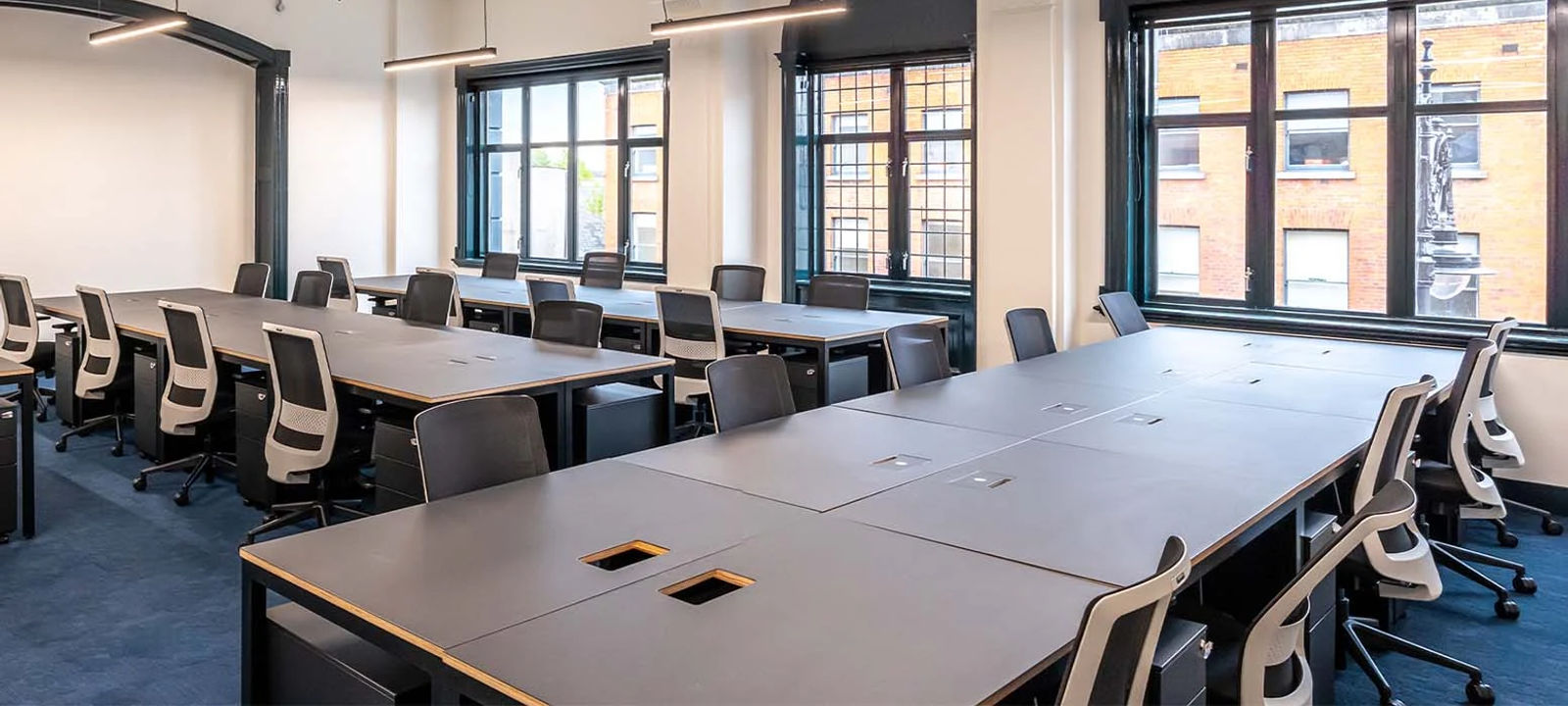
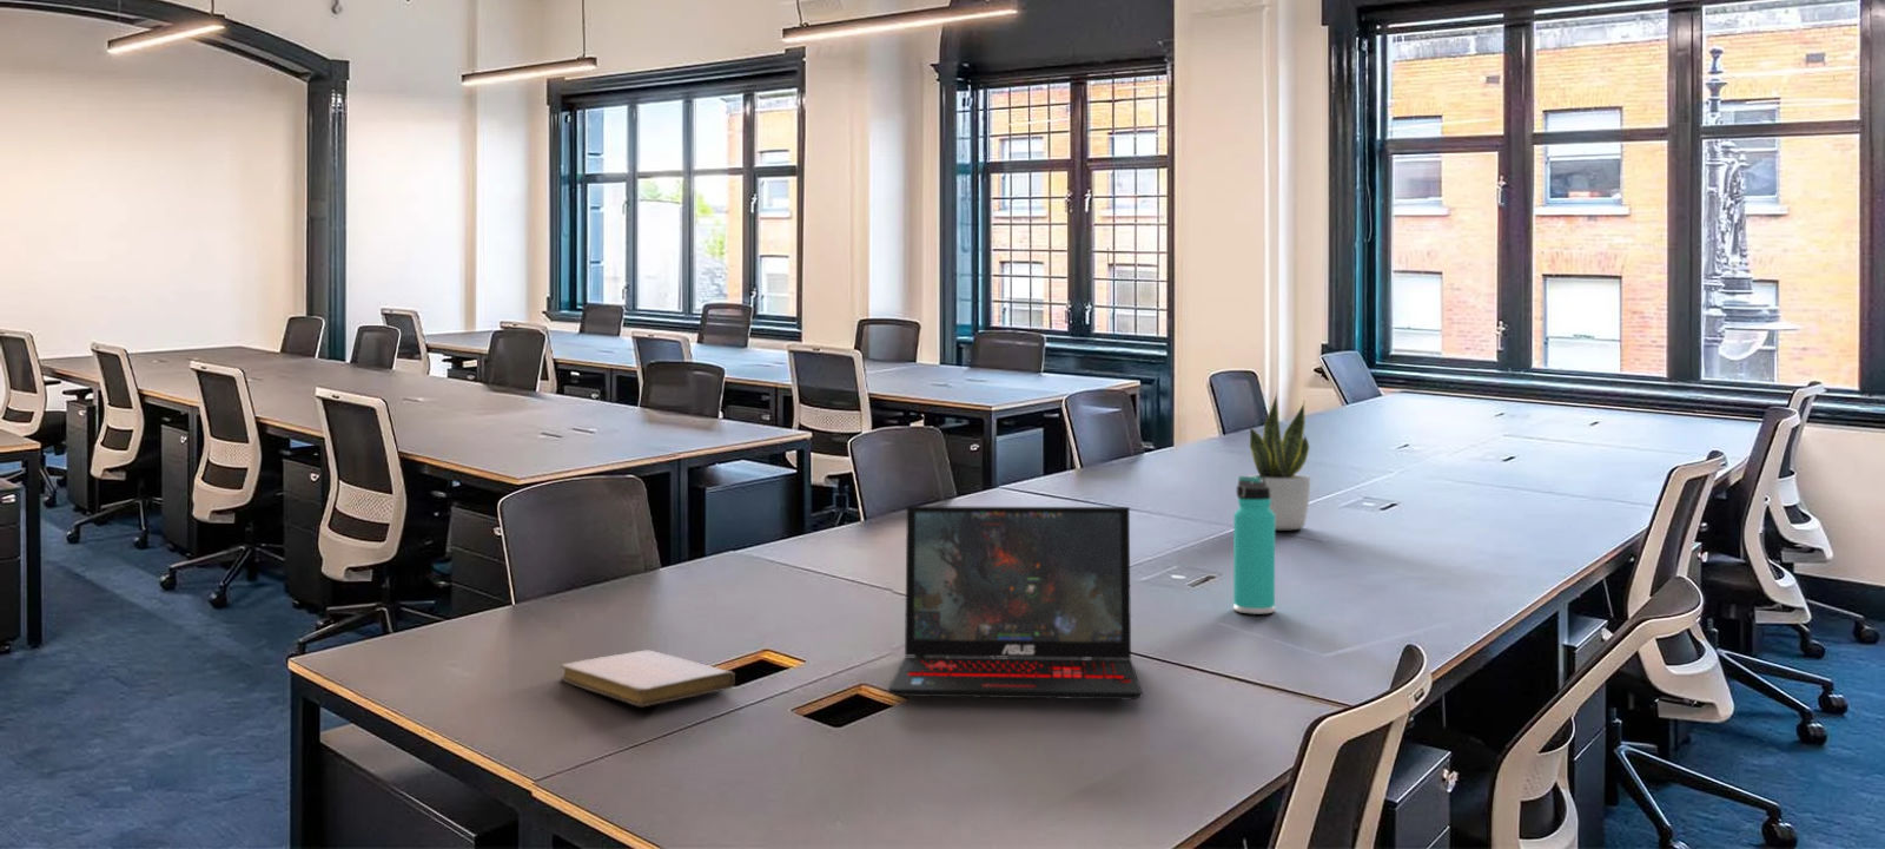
+ laptop (1016, 596)
+ potted plant (1277, 457)
+ thermos bottle (1254, 542)
+ notebook (646, 676)
